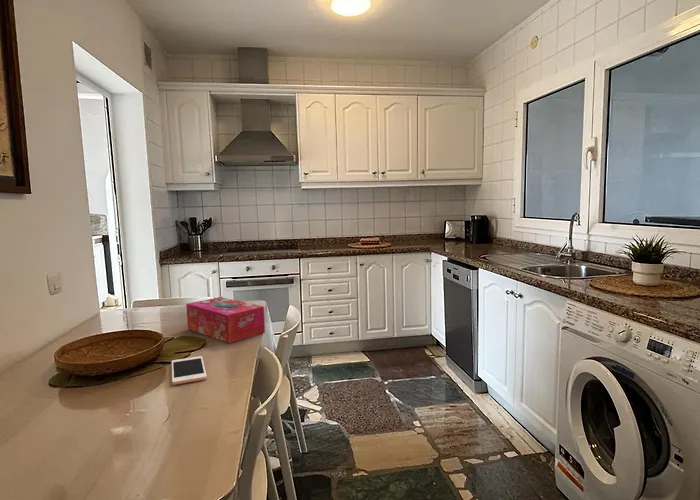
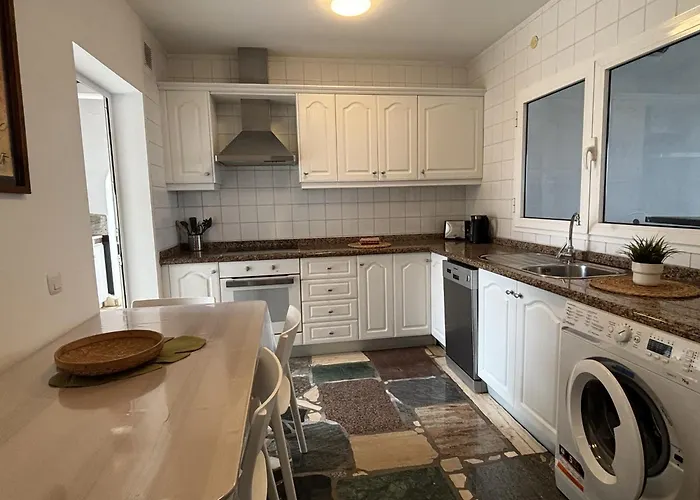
- tissue box (224, 317)
- cell phone (188, 369)
